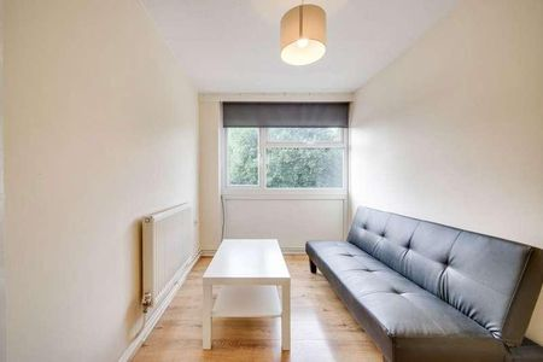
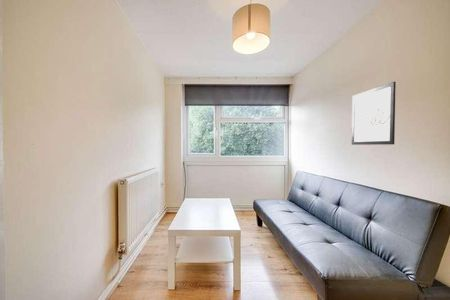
+ wall art (370, 117)
